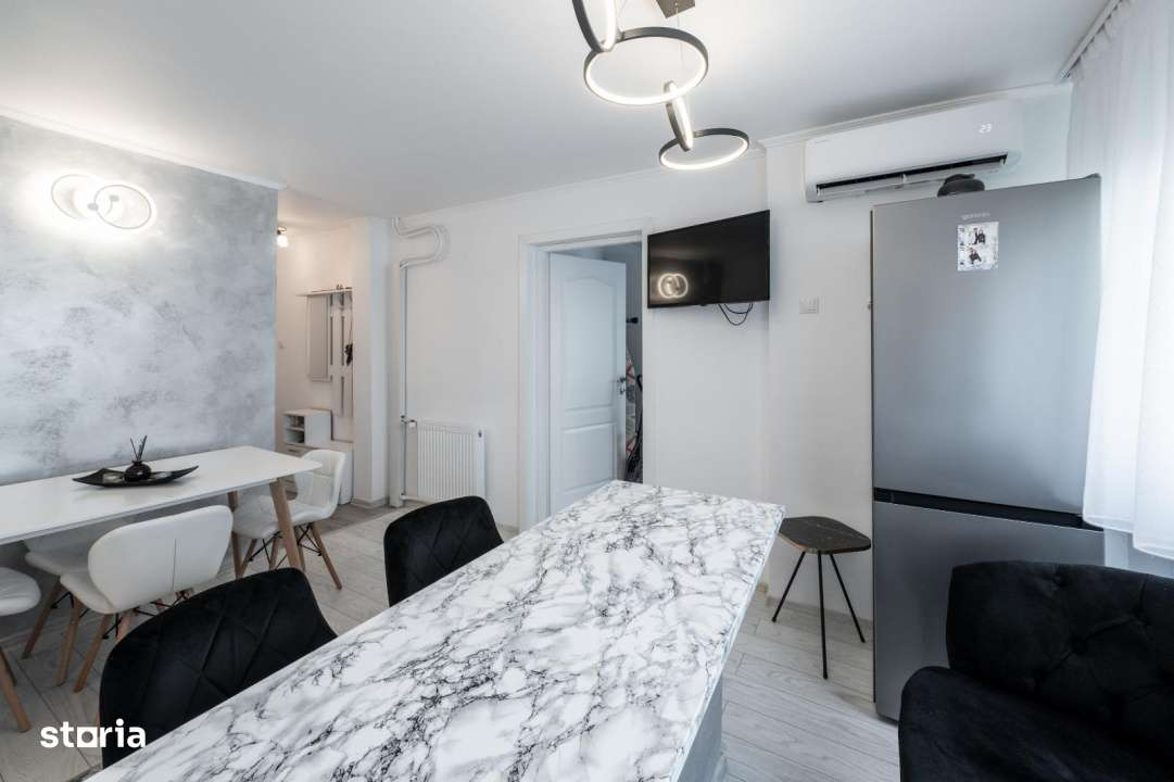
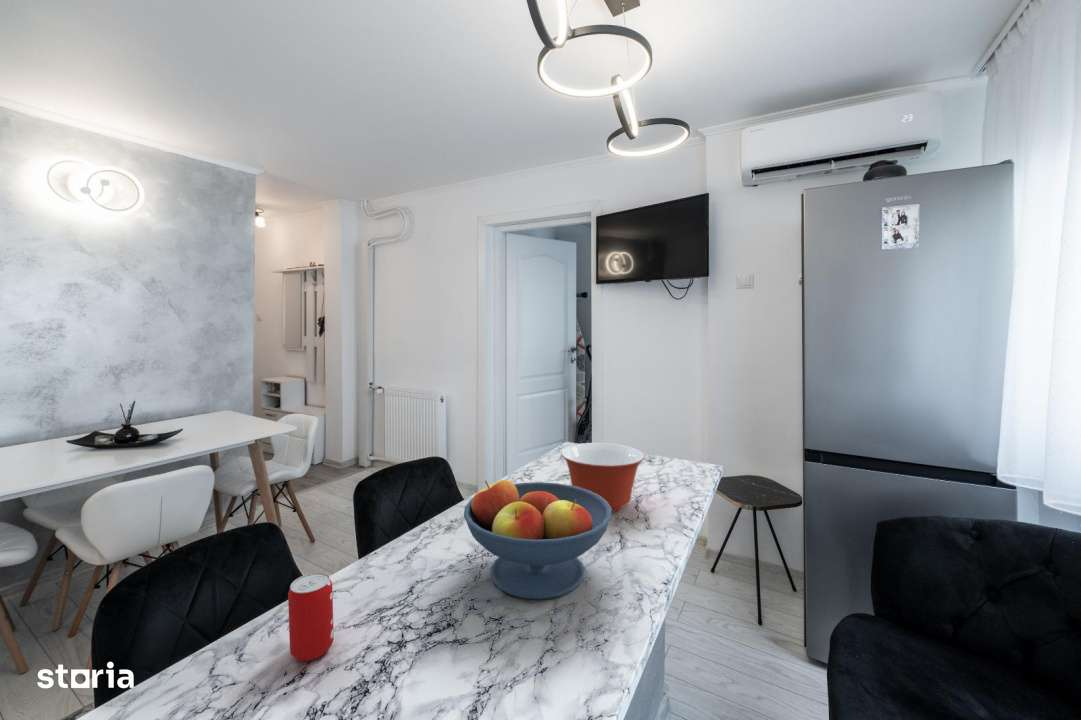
+ mixing bowl (601, 478)
+ fruit bowl (537, 528)
+ beverage can (311, 616)
